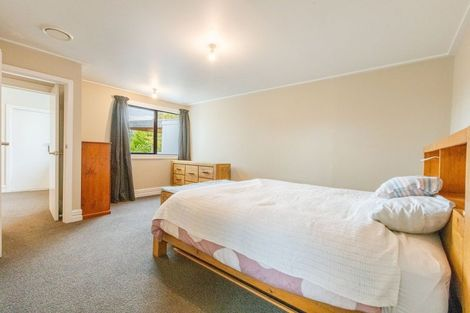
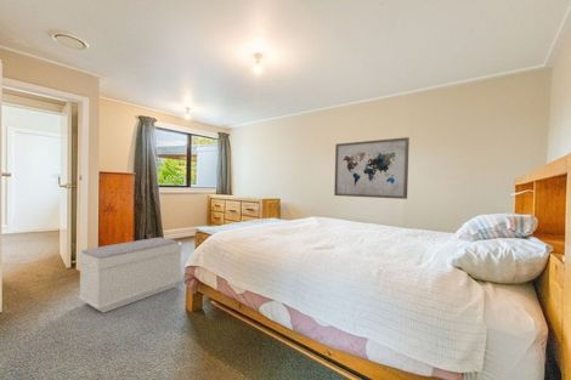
+ wall art (368, 169)
+ bench (134, 268)
